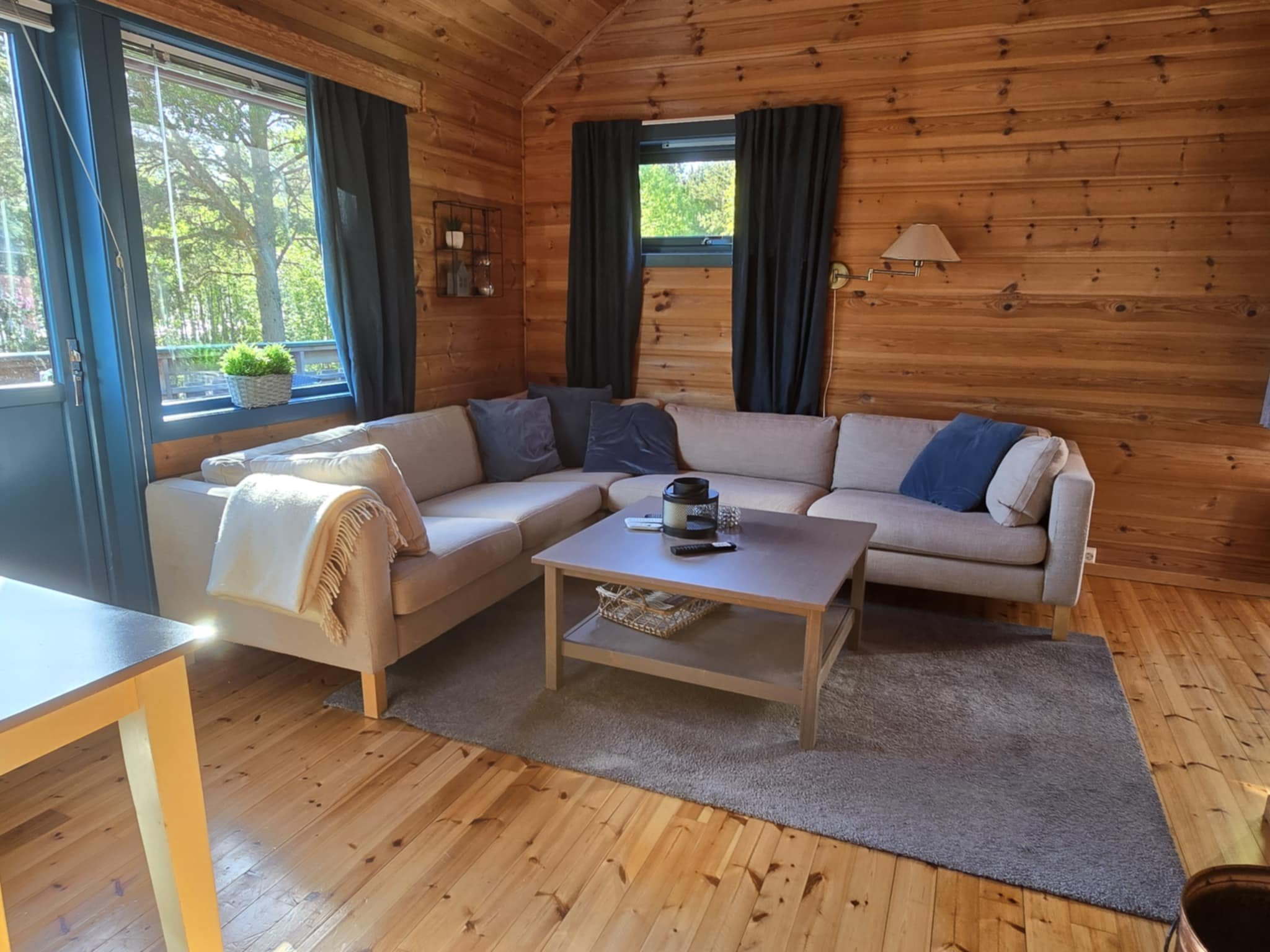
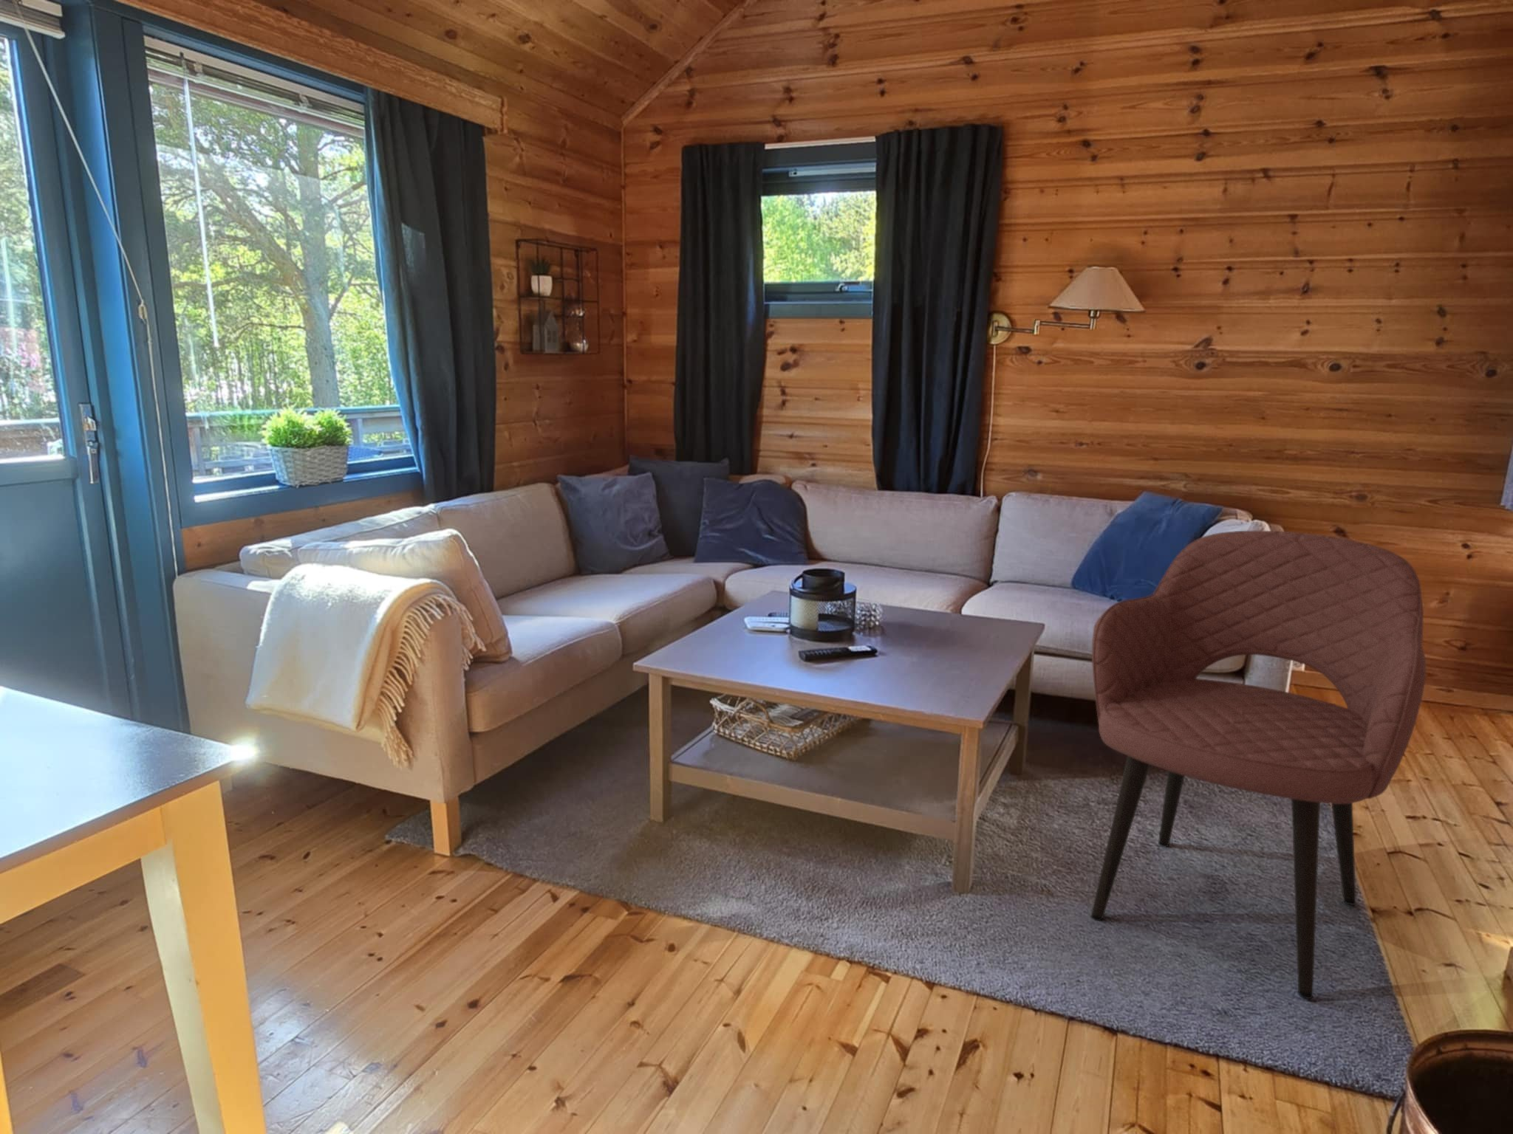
+ armchair (1249, 733)
